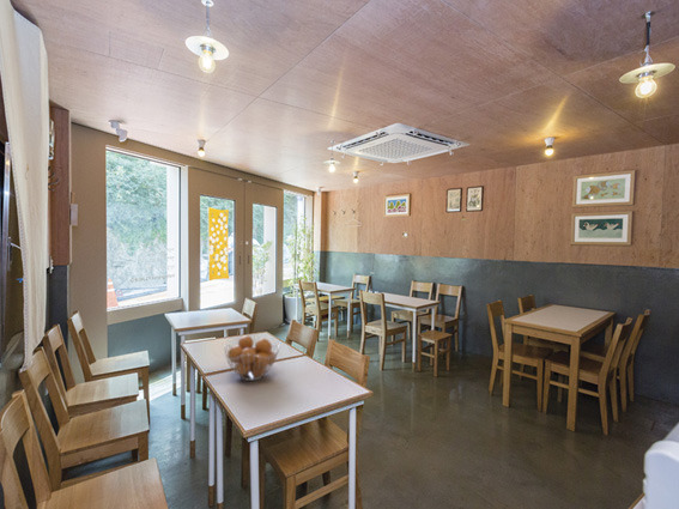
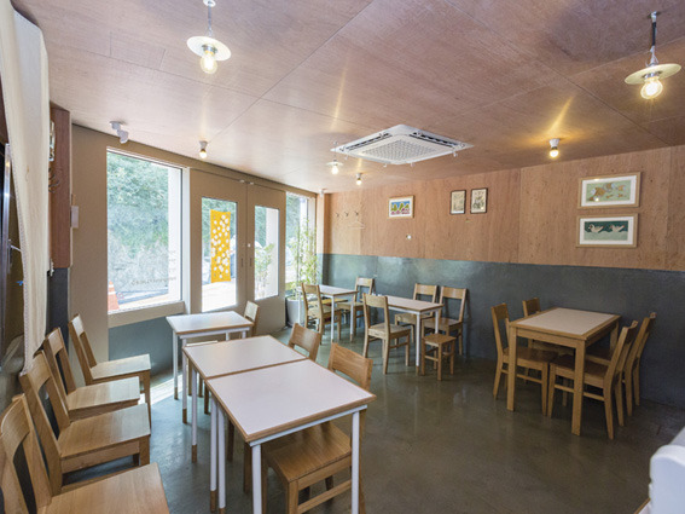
- fruit basket (251, 357)
